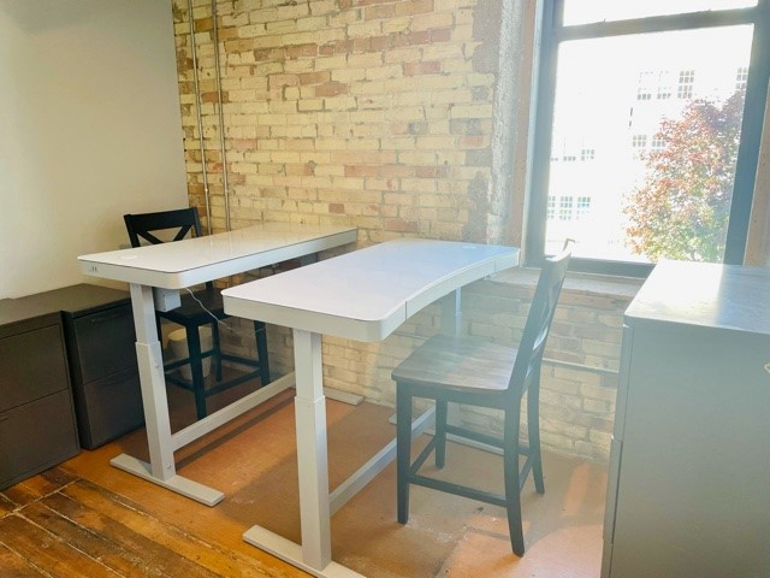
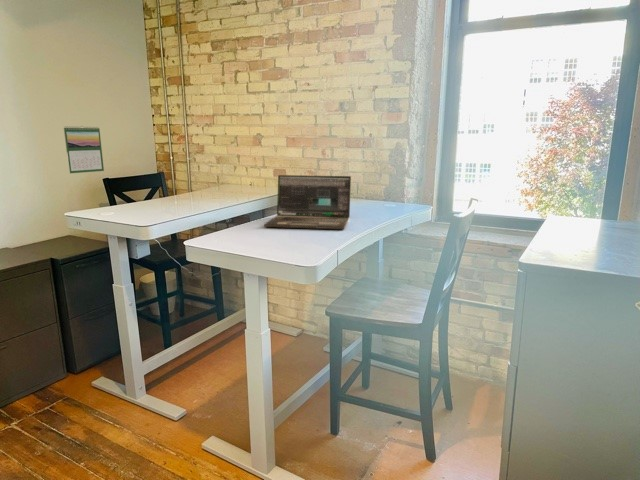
+ calendar (84, 149)
+ laptop (309, 200)
